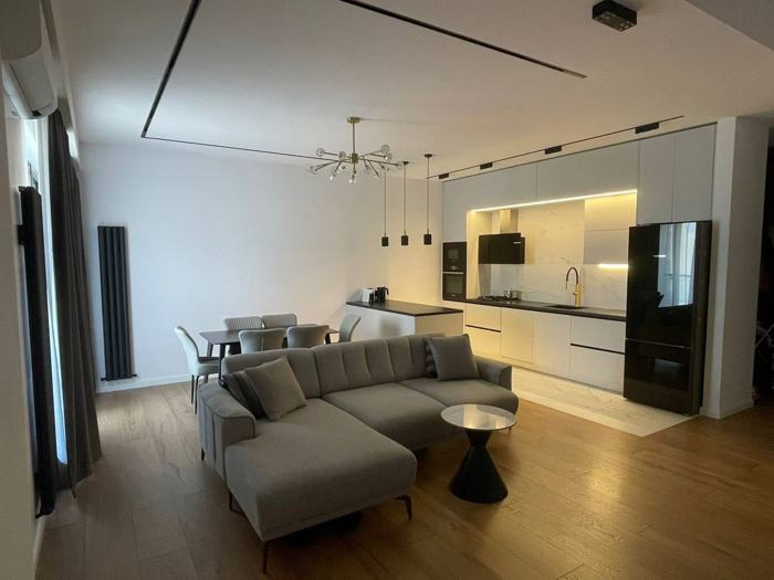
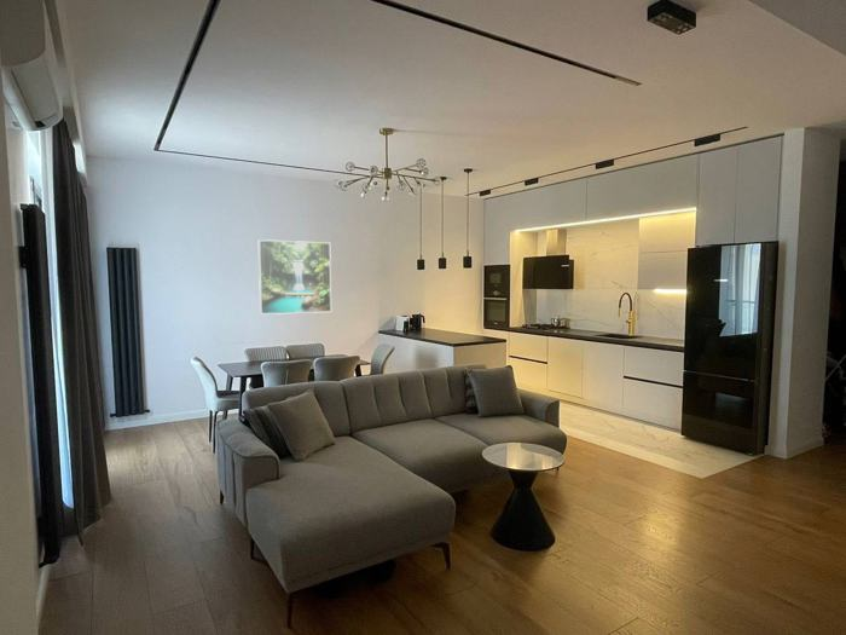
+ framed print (296, 277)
